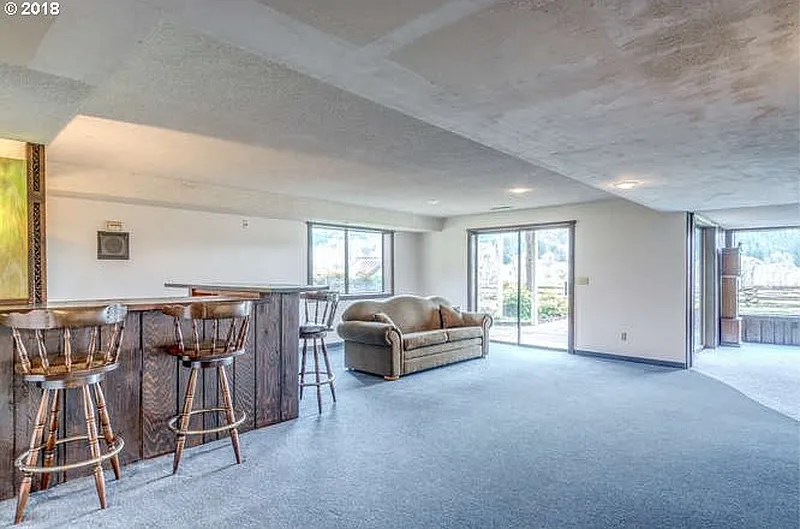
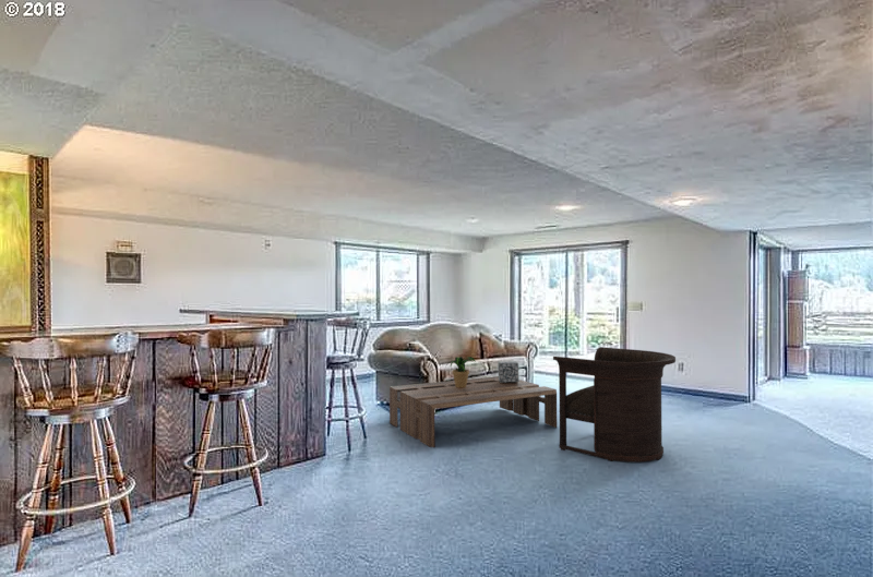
+ armchair (622, 402)
+ coffee table (471, 404)
+ decorative box (509, 371)
+ potted plant (461, 371)
